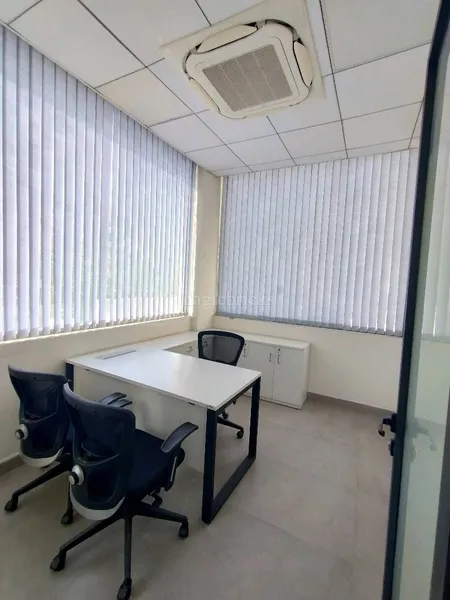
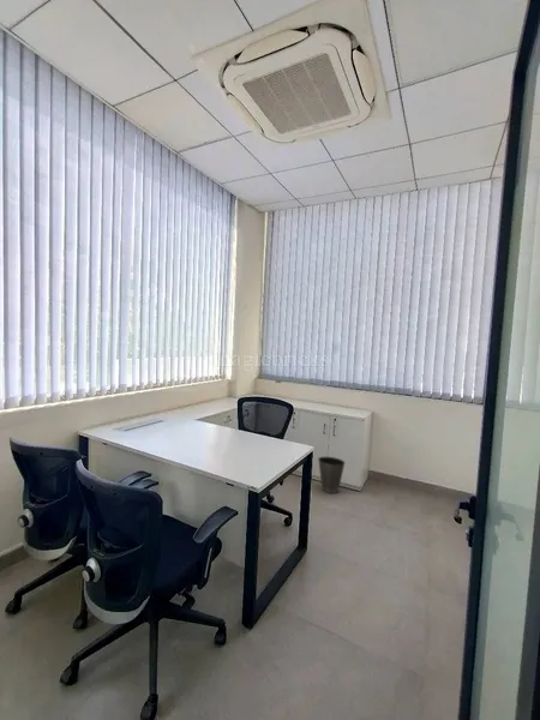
+ waste basket (330, 474)
